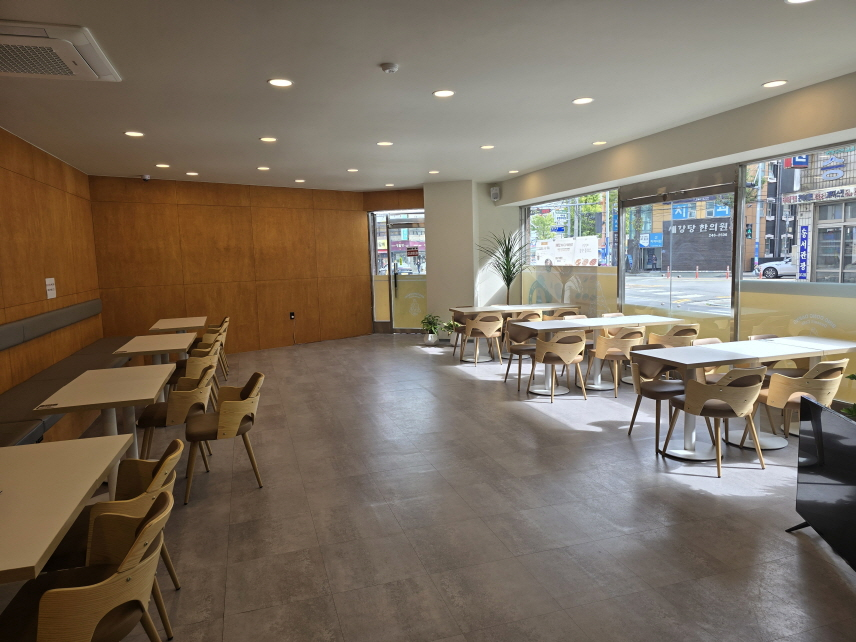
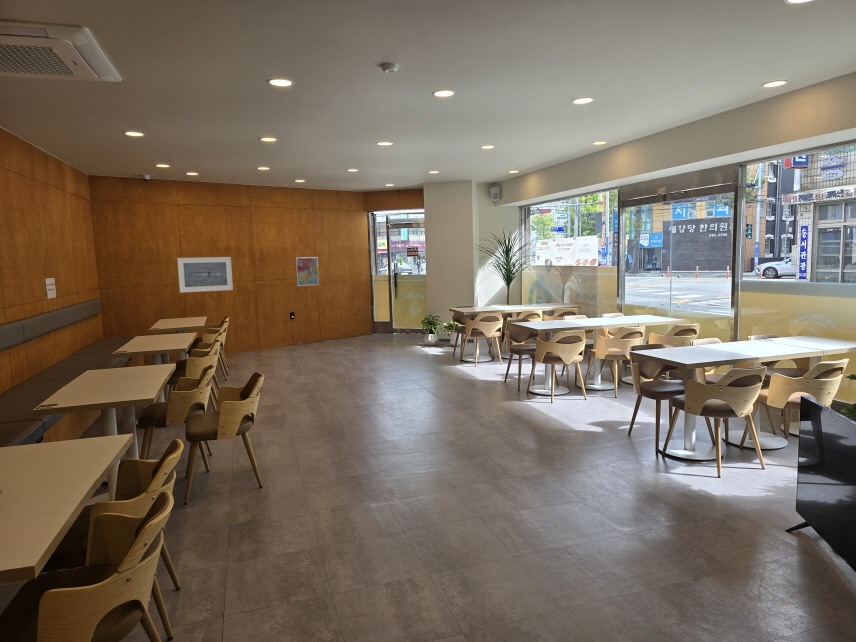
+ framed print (205, 274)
+ wall art (307, 271)
